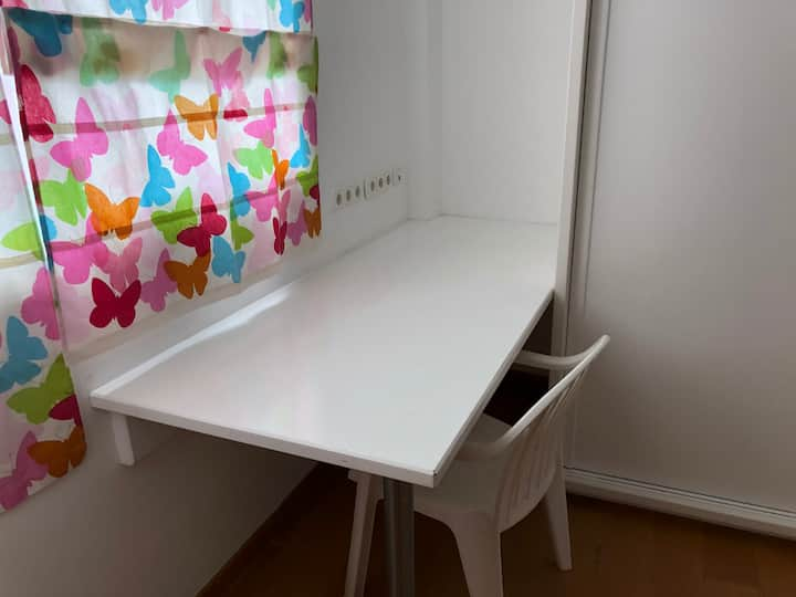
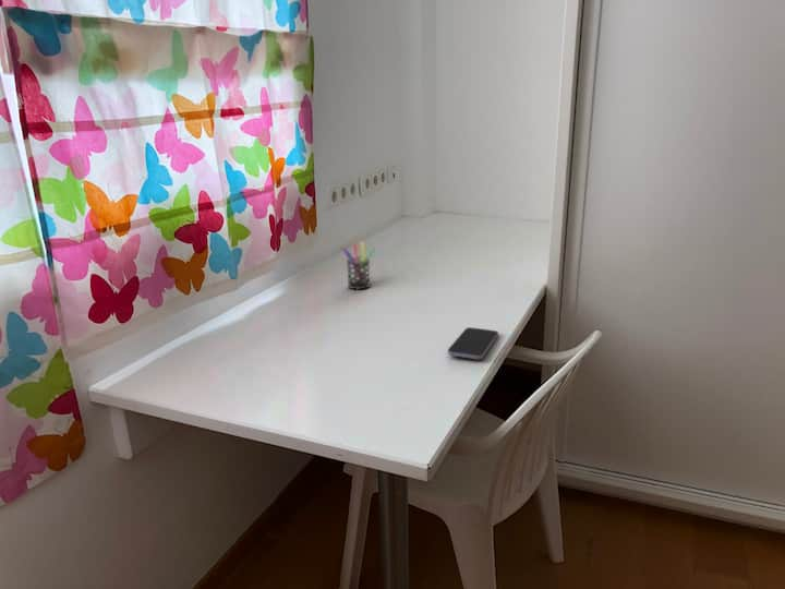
+ pen holder (360, 264)
+ smartphone (473, 342)
